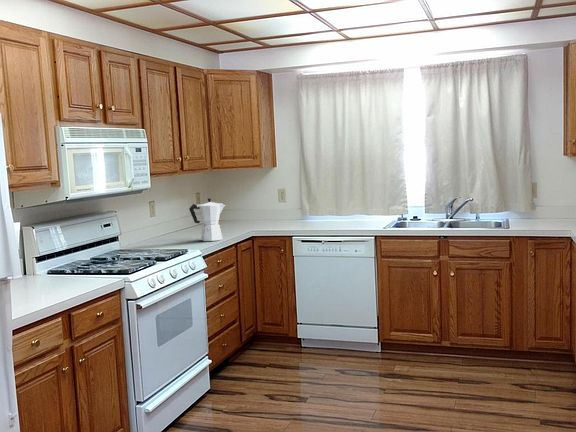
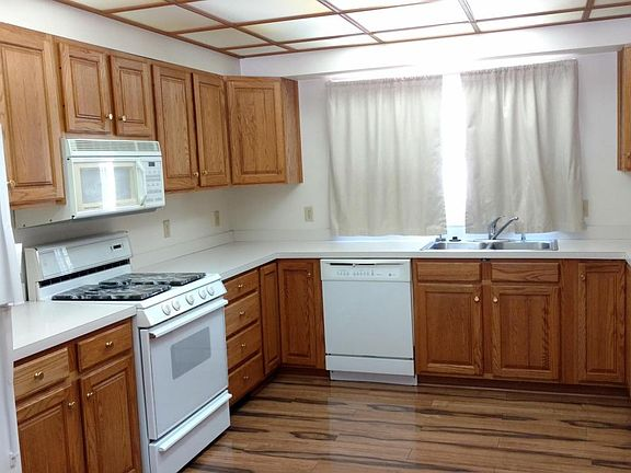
- moka pot (208, 219)
